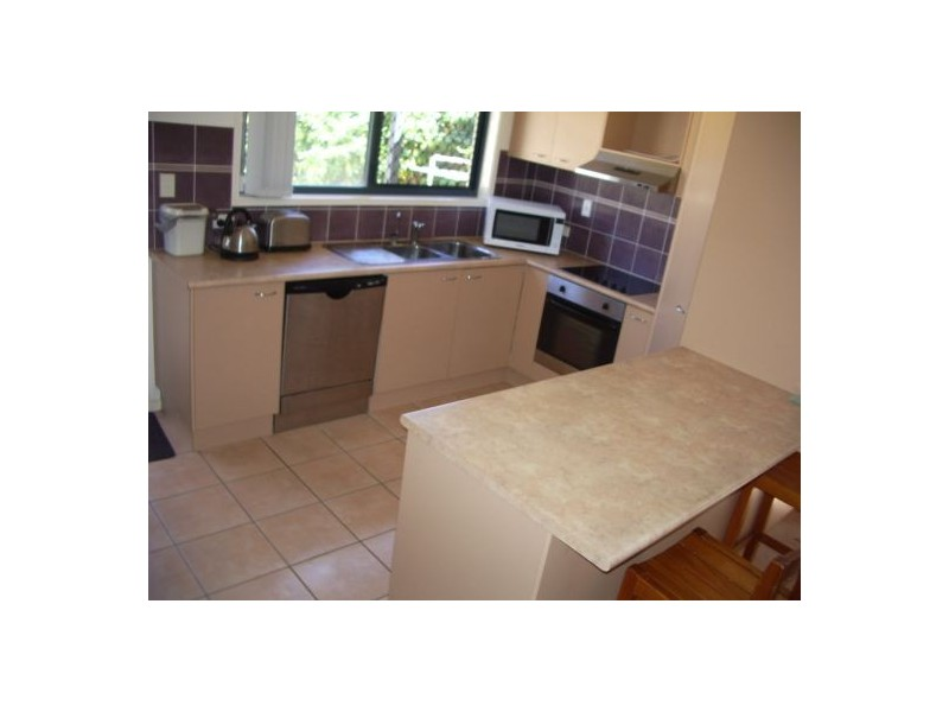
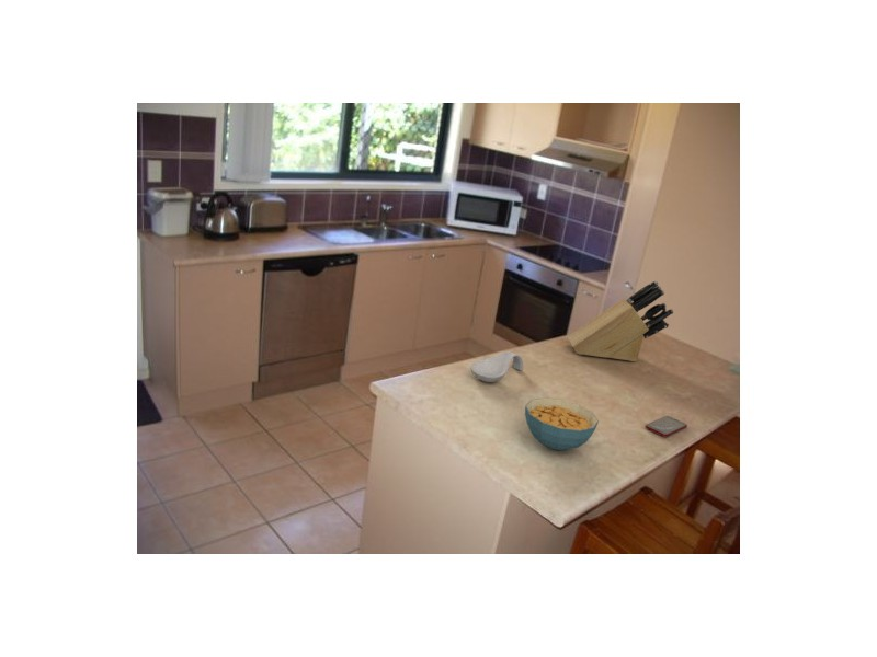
+ cereal bowl (558, 429)
+ smartphone (665, 426)
+ spoon rest (499, 366)
+ knife block (620, 318)
